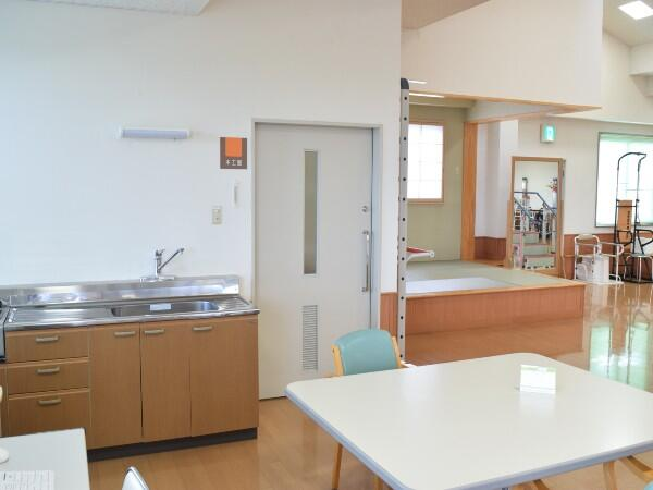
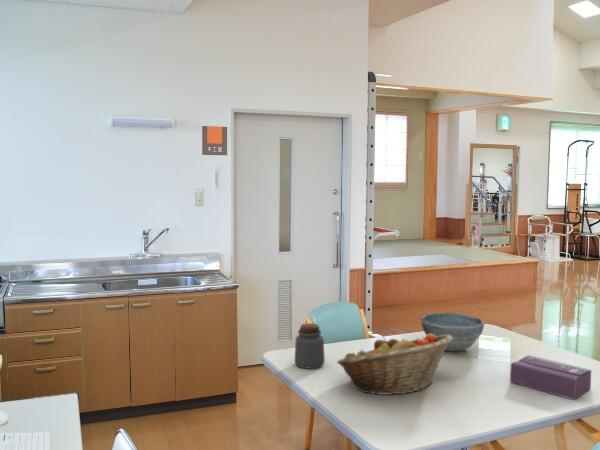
+ jar (309, 344)
+ fruit basket (395, 358)
+ tissue box (549, 376)
+ bowl (451, 333)
